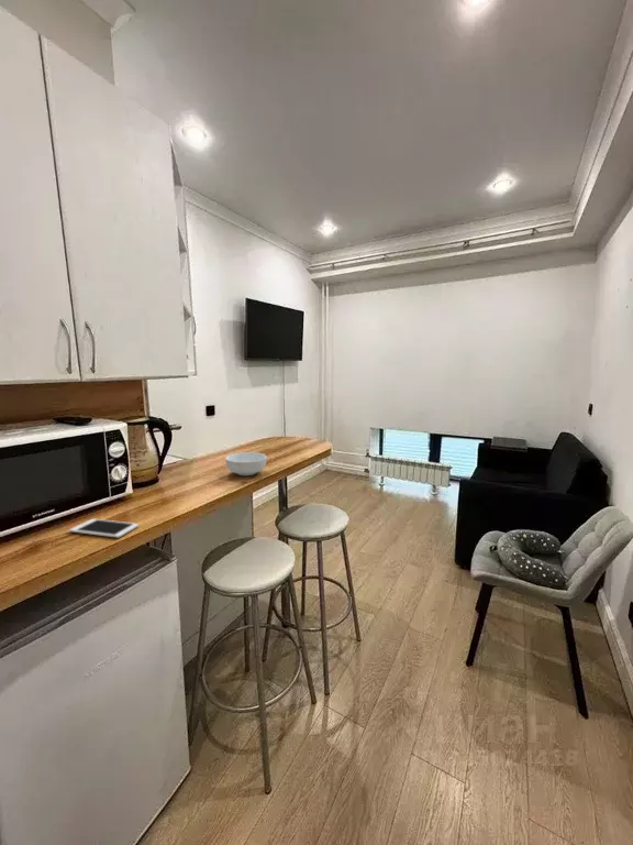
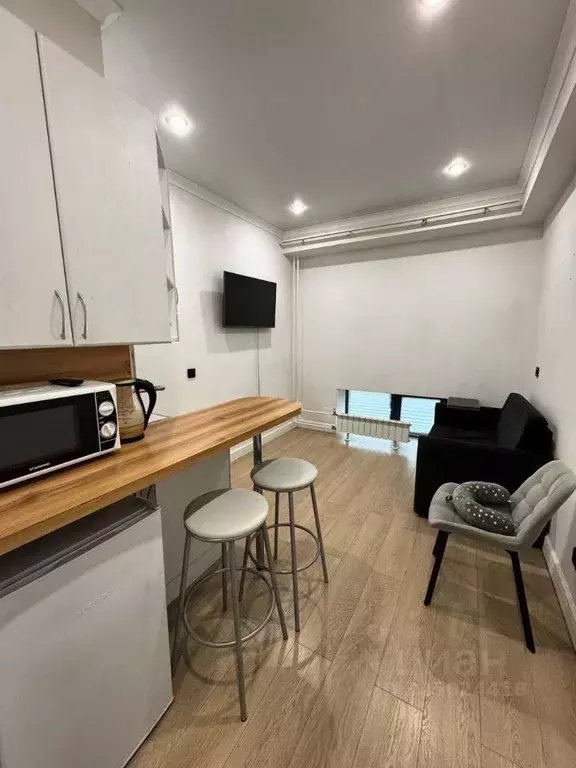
- cereal bowl (246, 464)
- cell phone (104, 527)
